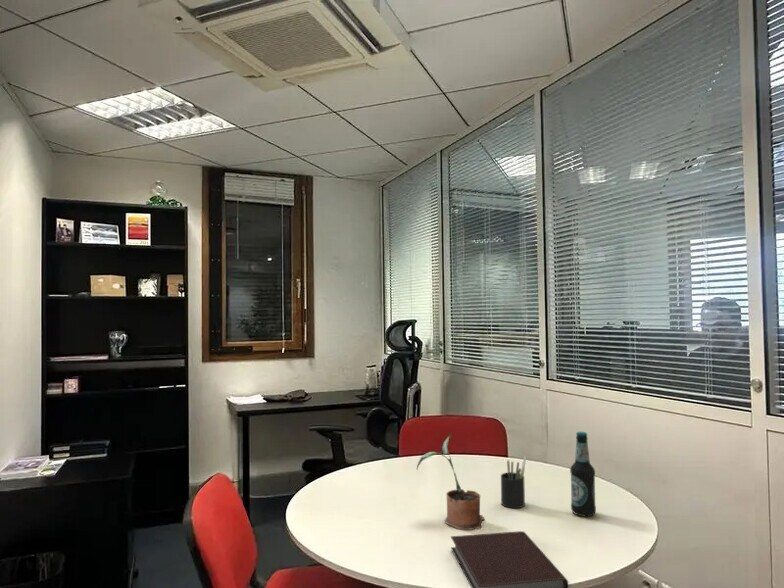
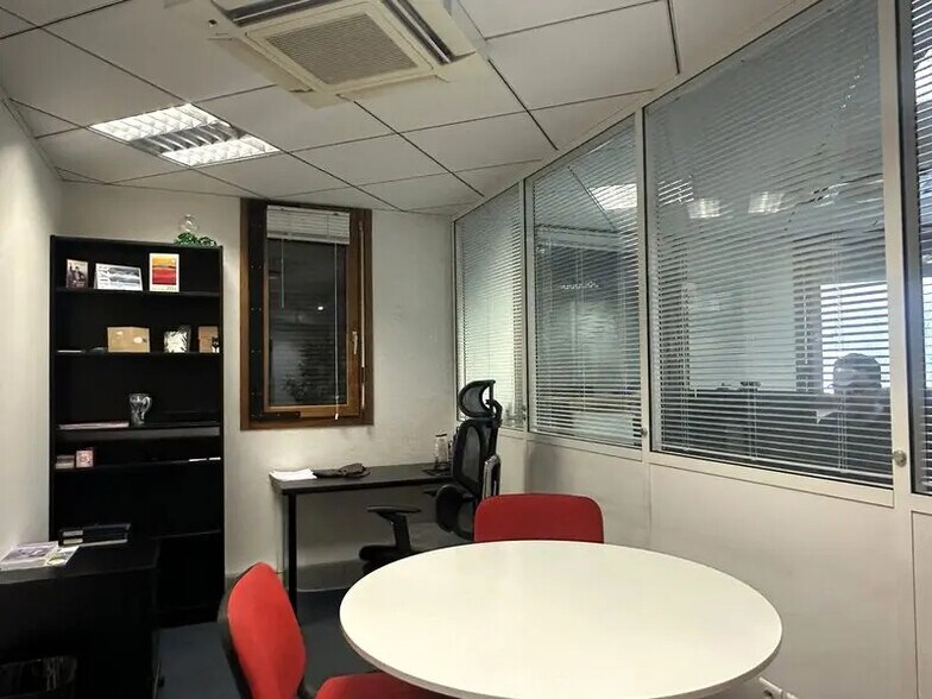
- pen holder (514, 480)
- potted plant (454, 475)
- bottle (582, 472)
- notebook (504, 562)
